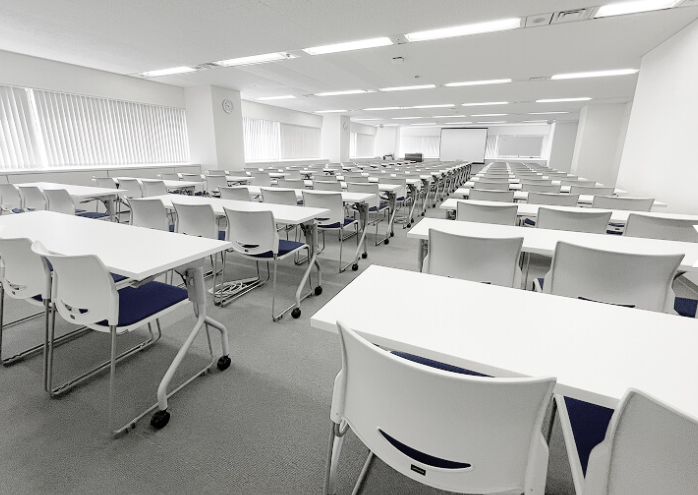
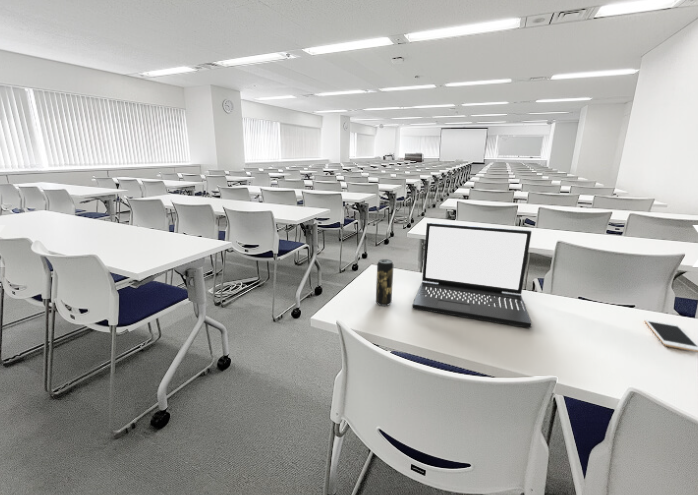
+ beverage can (384, 281)
+ laptop (472, 269)
+ cell phone (671, 334)
